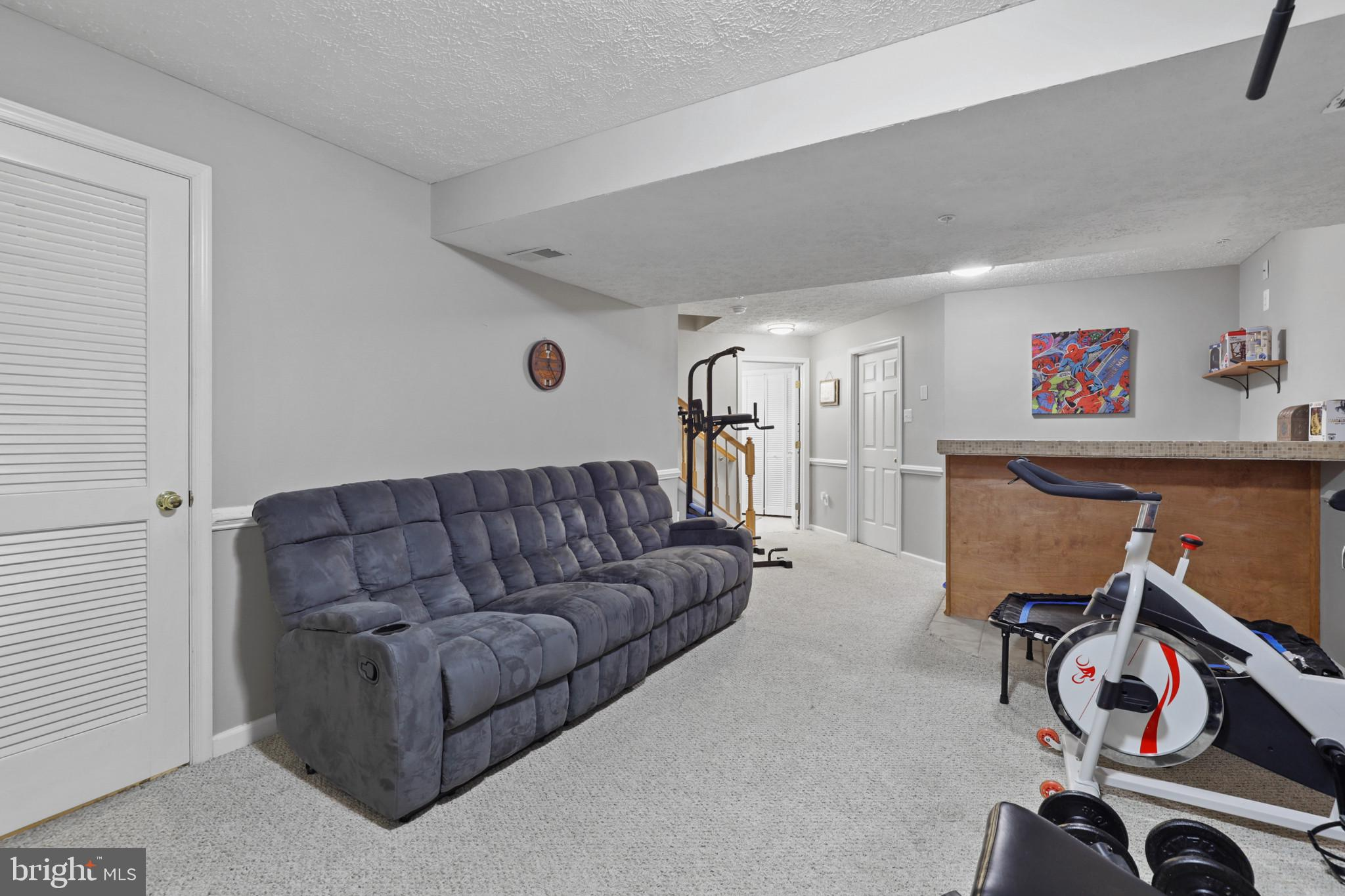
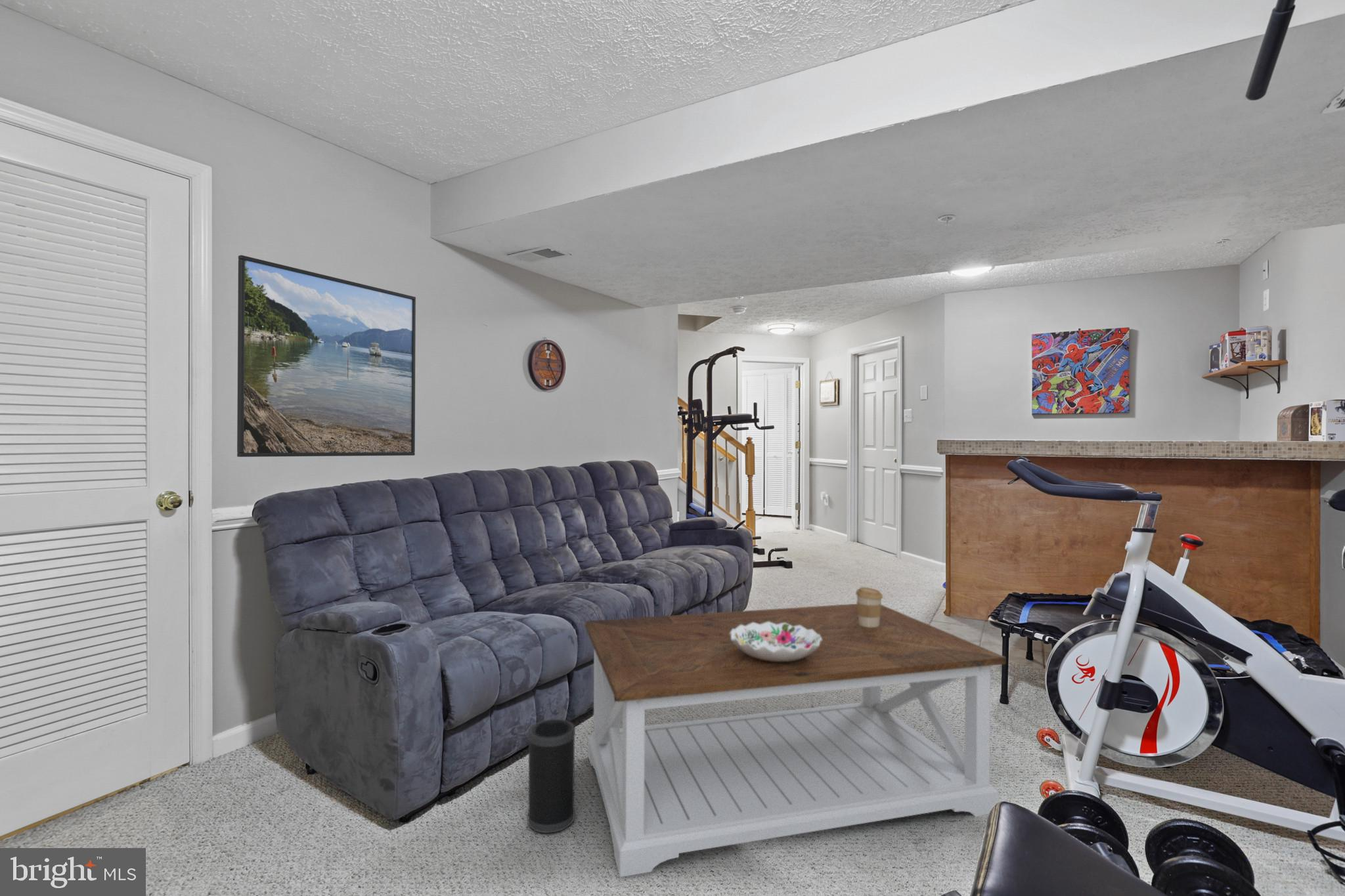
+ decorative bowl (775, 643)
+ speaker (551, 775)
+ coffee table (776, 712)
+ coffee cup (869, 606)
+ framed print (337, 367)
